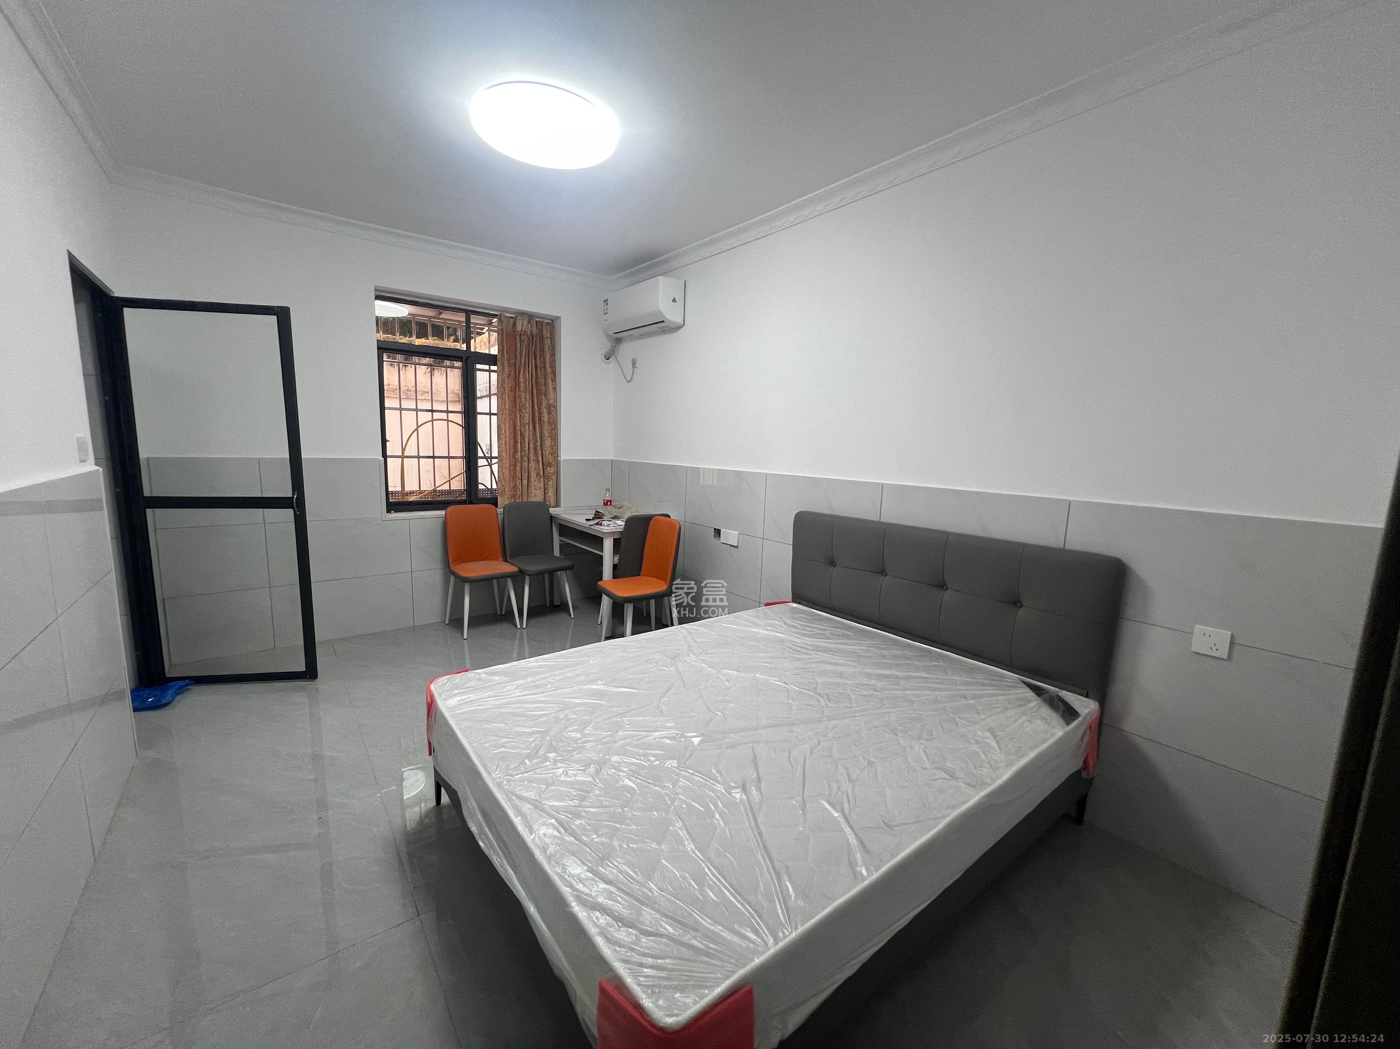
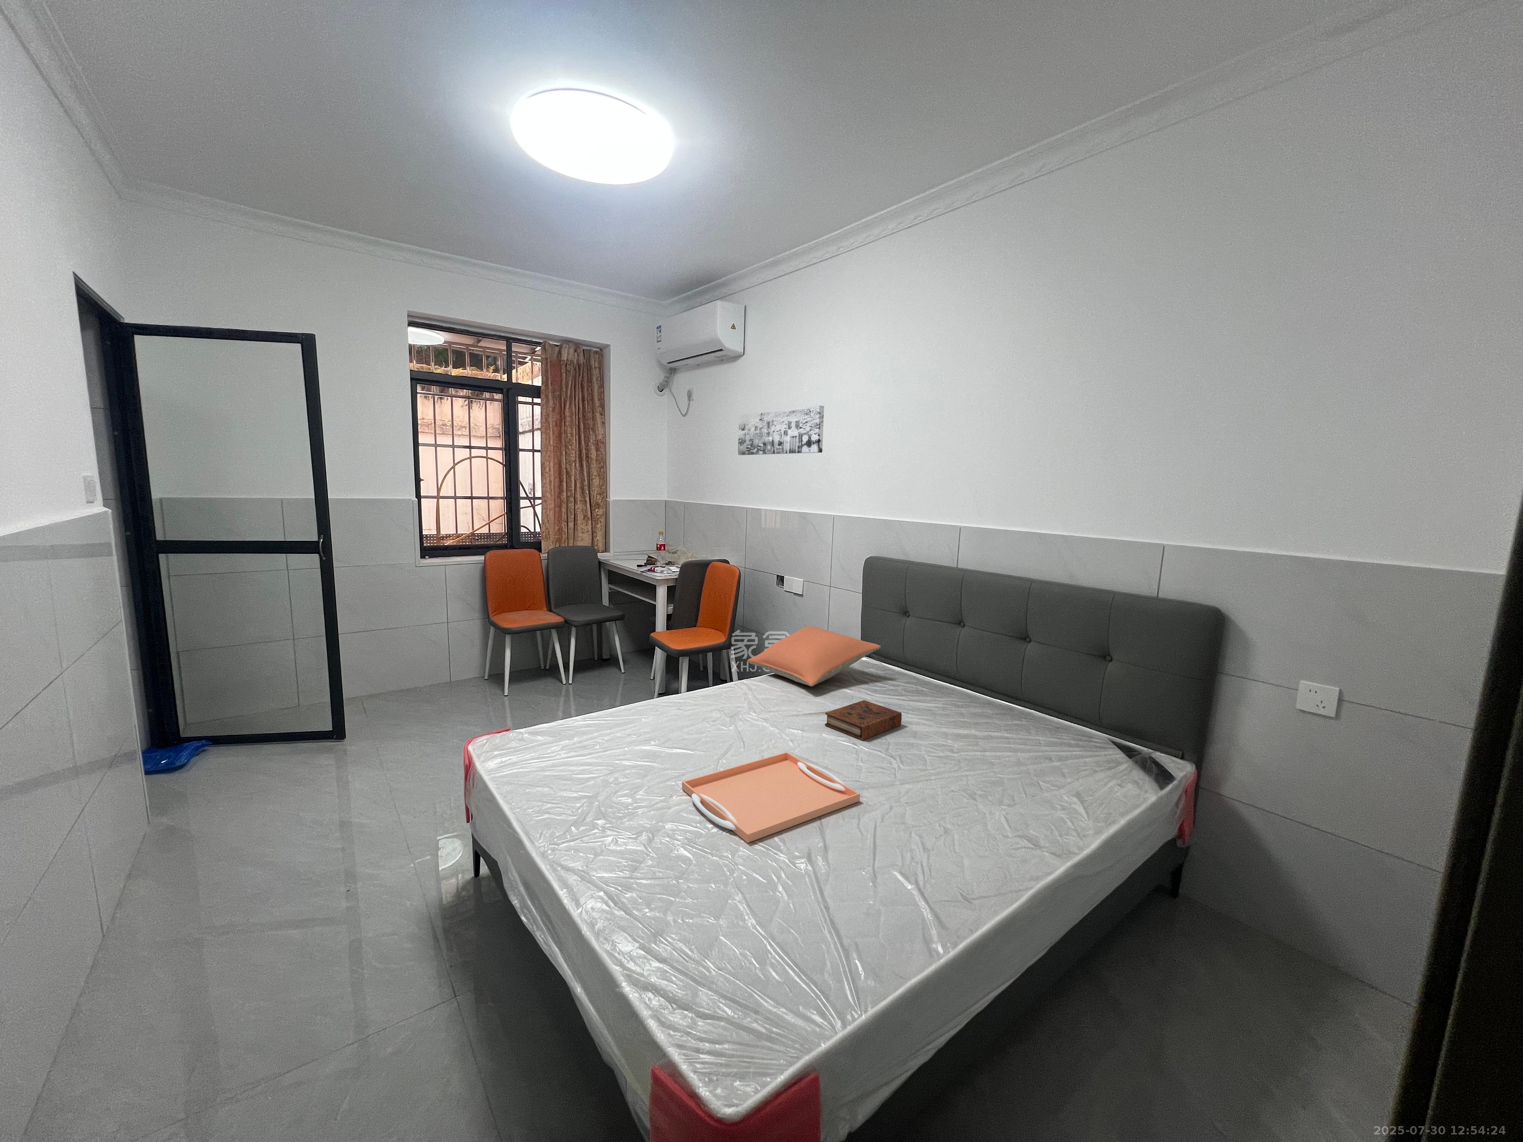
+ pillow (813, 654)
+ wall art (777, 432)
+ book (863, 719)
+ serving tray (770, 792)
